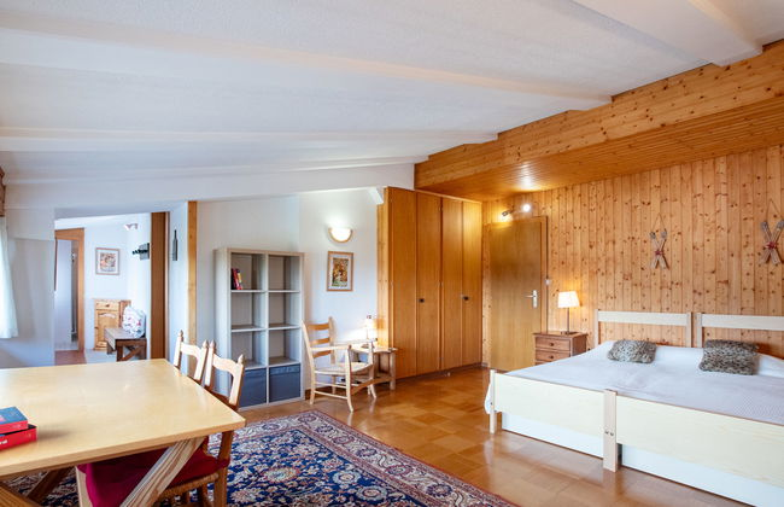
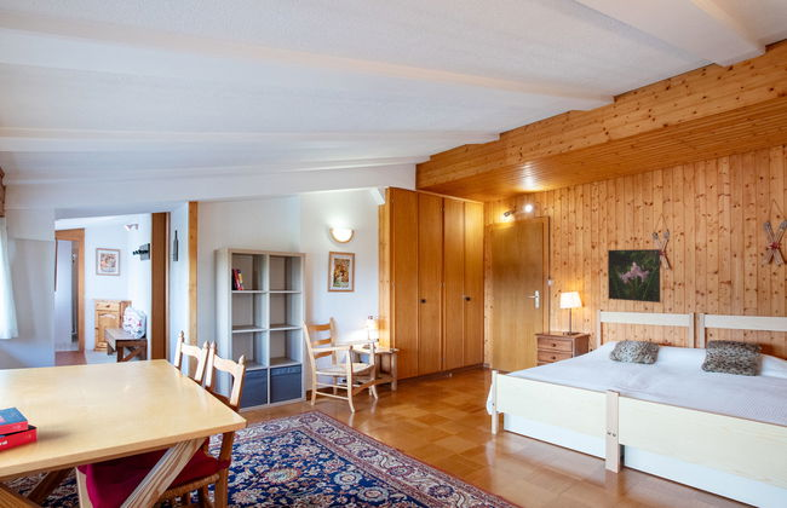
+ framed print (632, 275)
